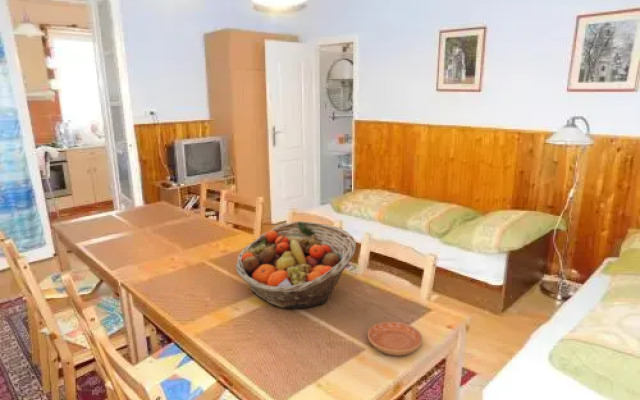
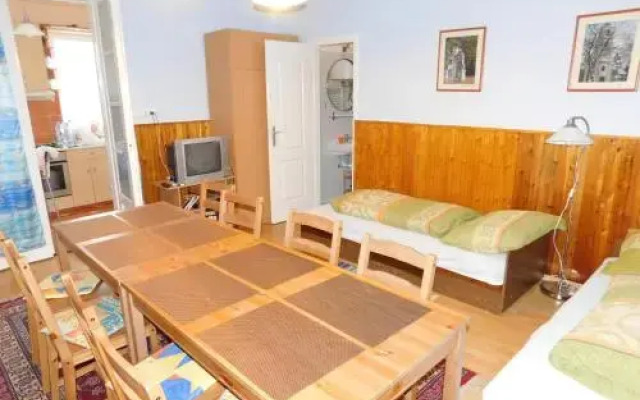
- fruit basket (294, 261)
- saucer (394, 339)
